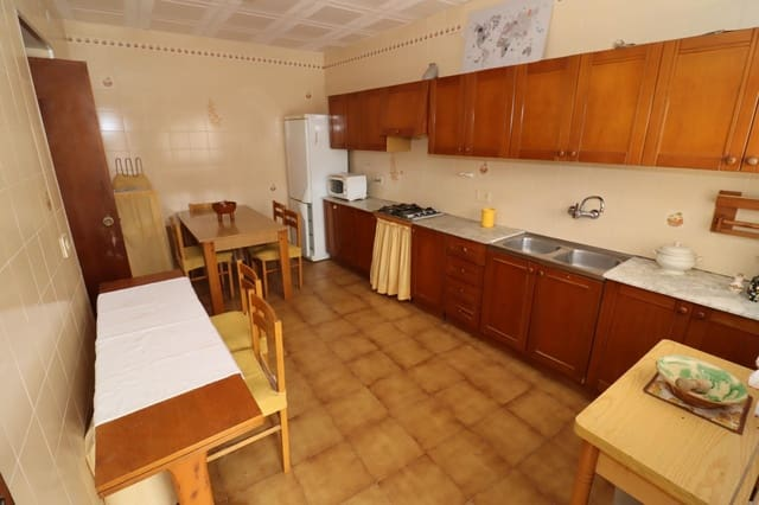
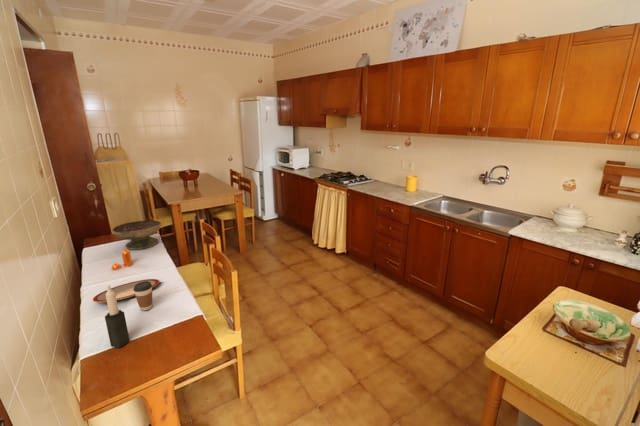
+ coffee cup (144, 296)
+ pepper shaker (122, 257)
+ plate (128, 291)
+ candle (114, 315)
+ decorative bowl (138, 234)
